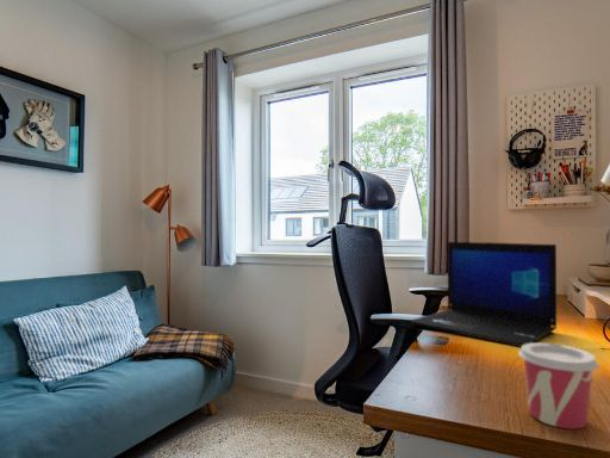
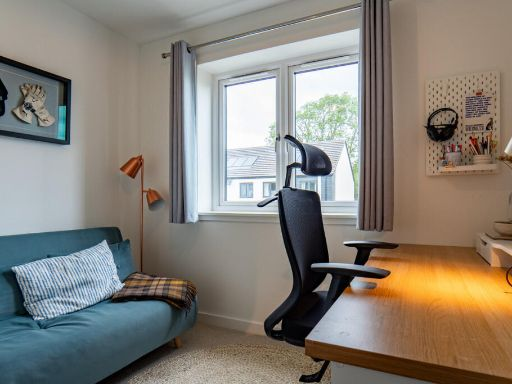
- laptop (480, 285)
- cup (556, 384)
